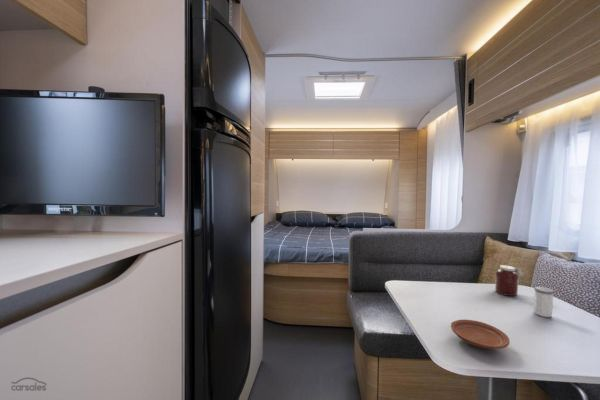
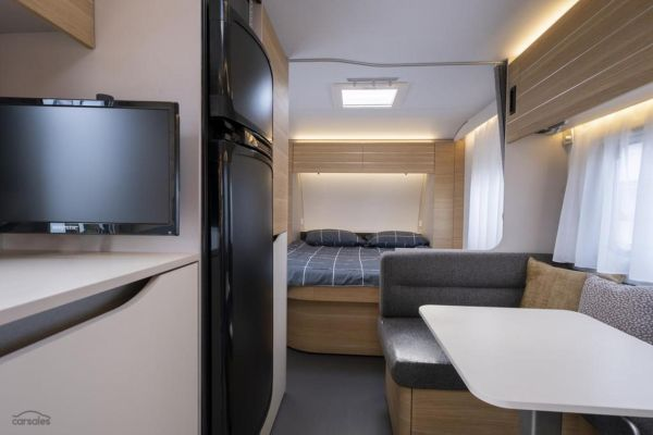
- plate (478, 337)
- salt shaker (543, 301)
- jar (508, 279)
